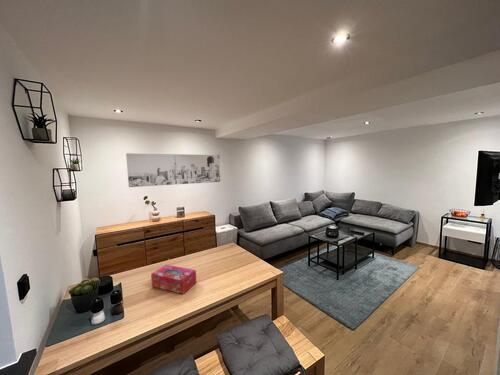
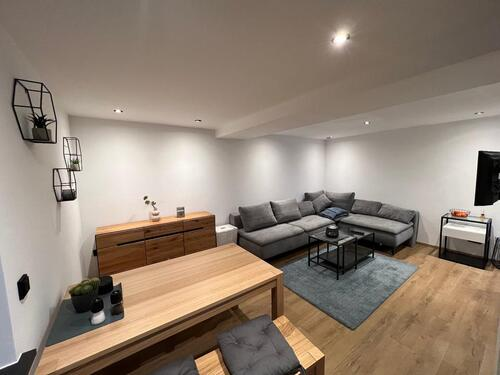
- tissue box (174, 278)
- wall art (179, 169)
